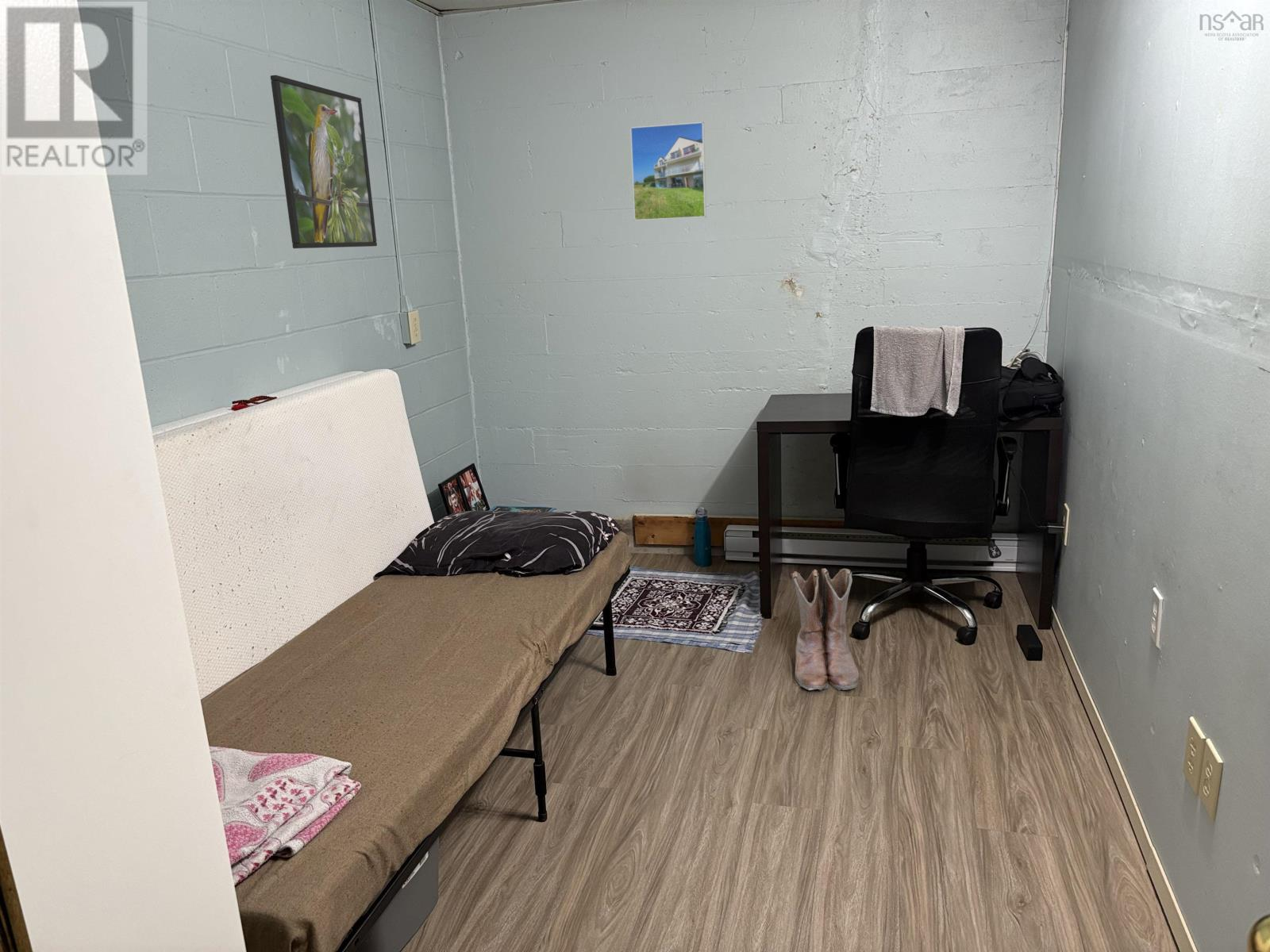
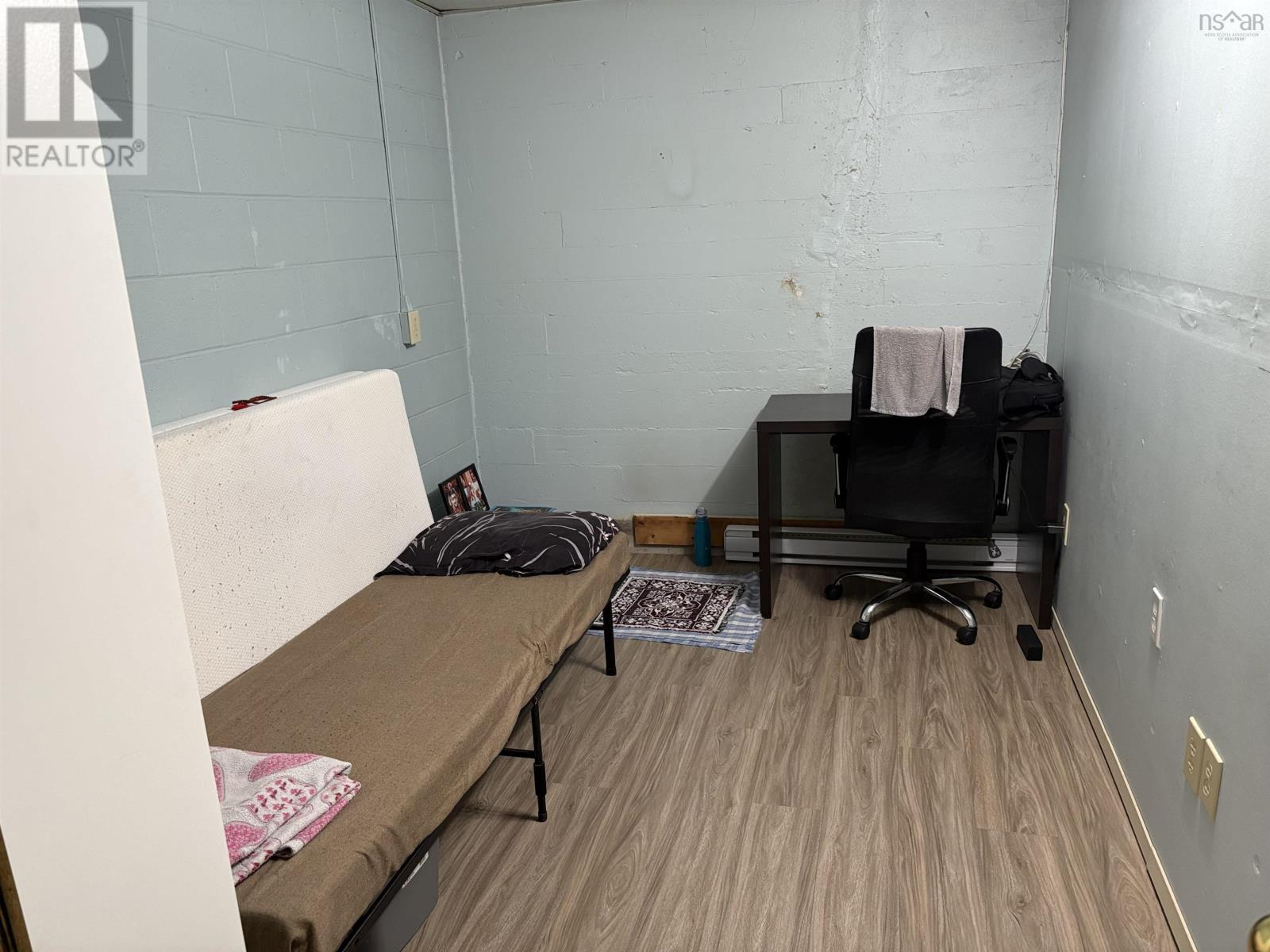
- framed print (329, 169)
- boots (825, 624)
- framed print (668, 172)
